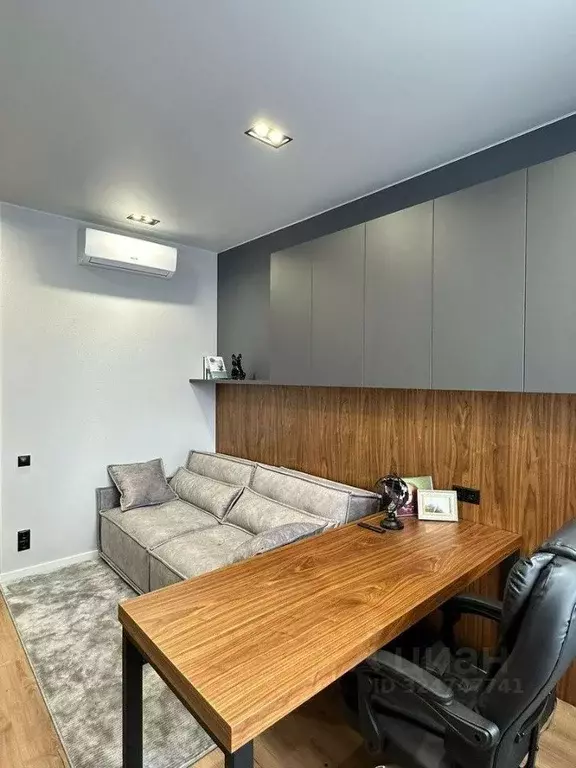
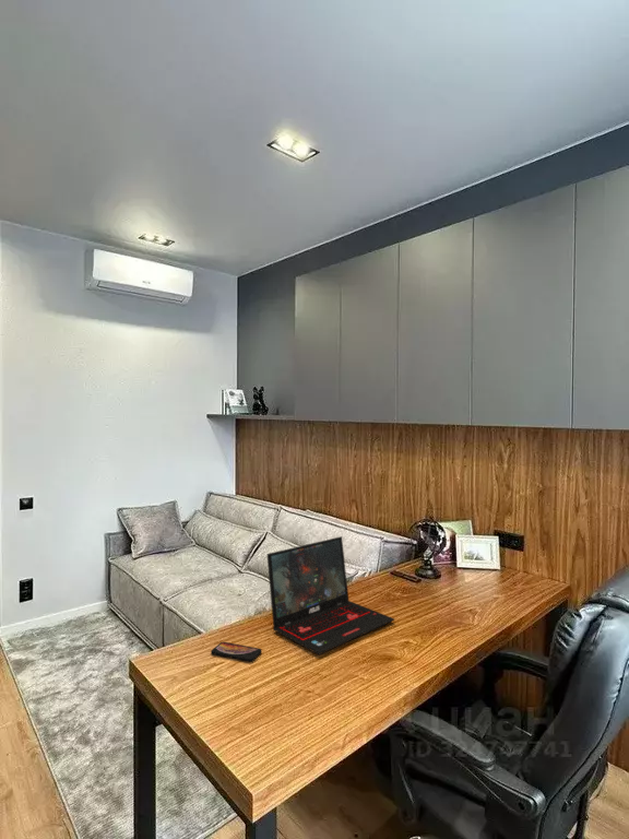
+ laptop (331, 588)
+ smartphone (236, 651)
